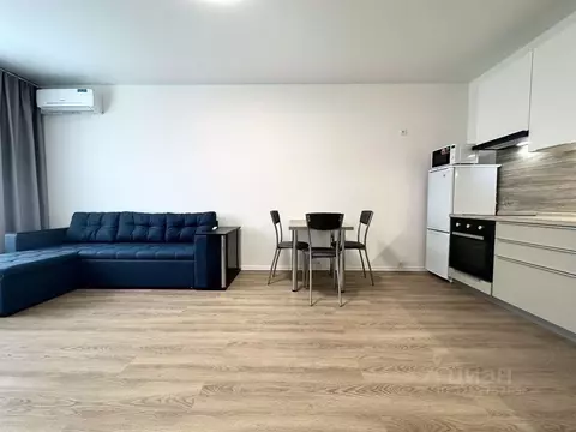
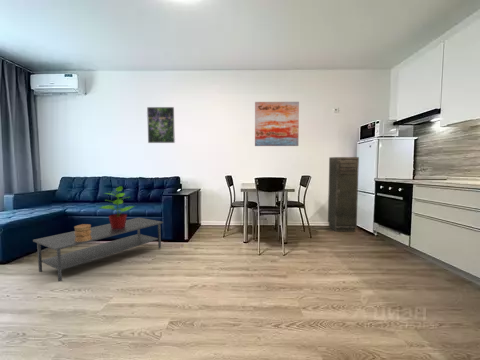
+ storage cabinet (342, 193)
+ wall art (276, 124)
+ decorative box (83, 231)
+ potted plant (117, 206)
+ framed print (161, 125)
+ coffee table (106, 244)
